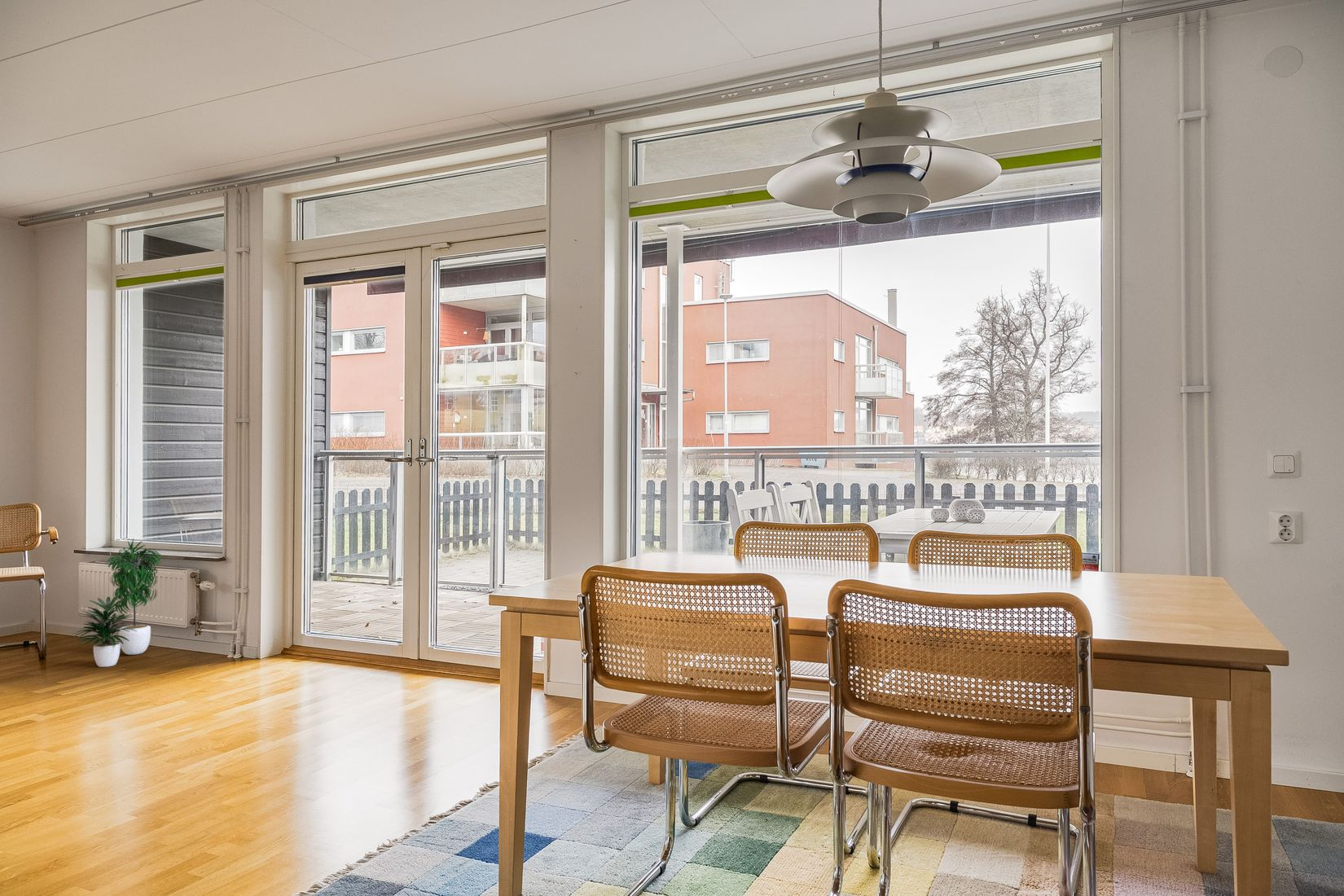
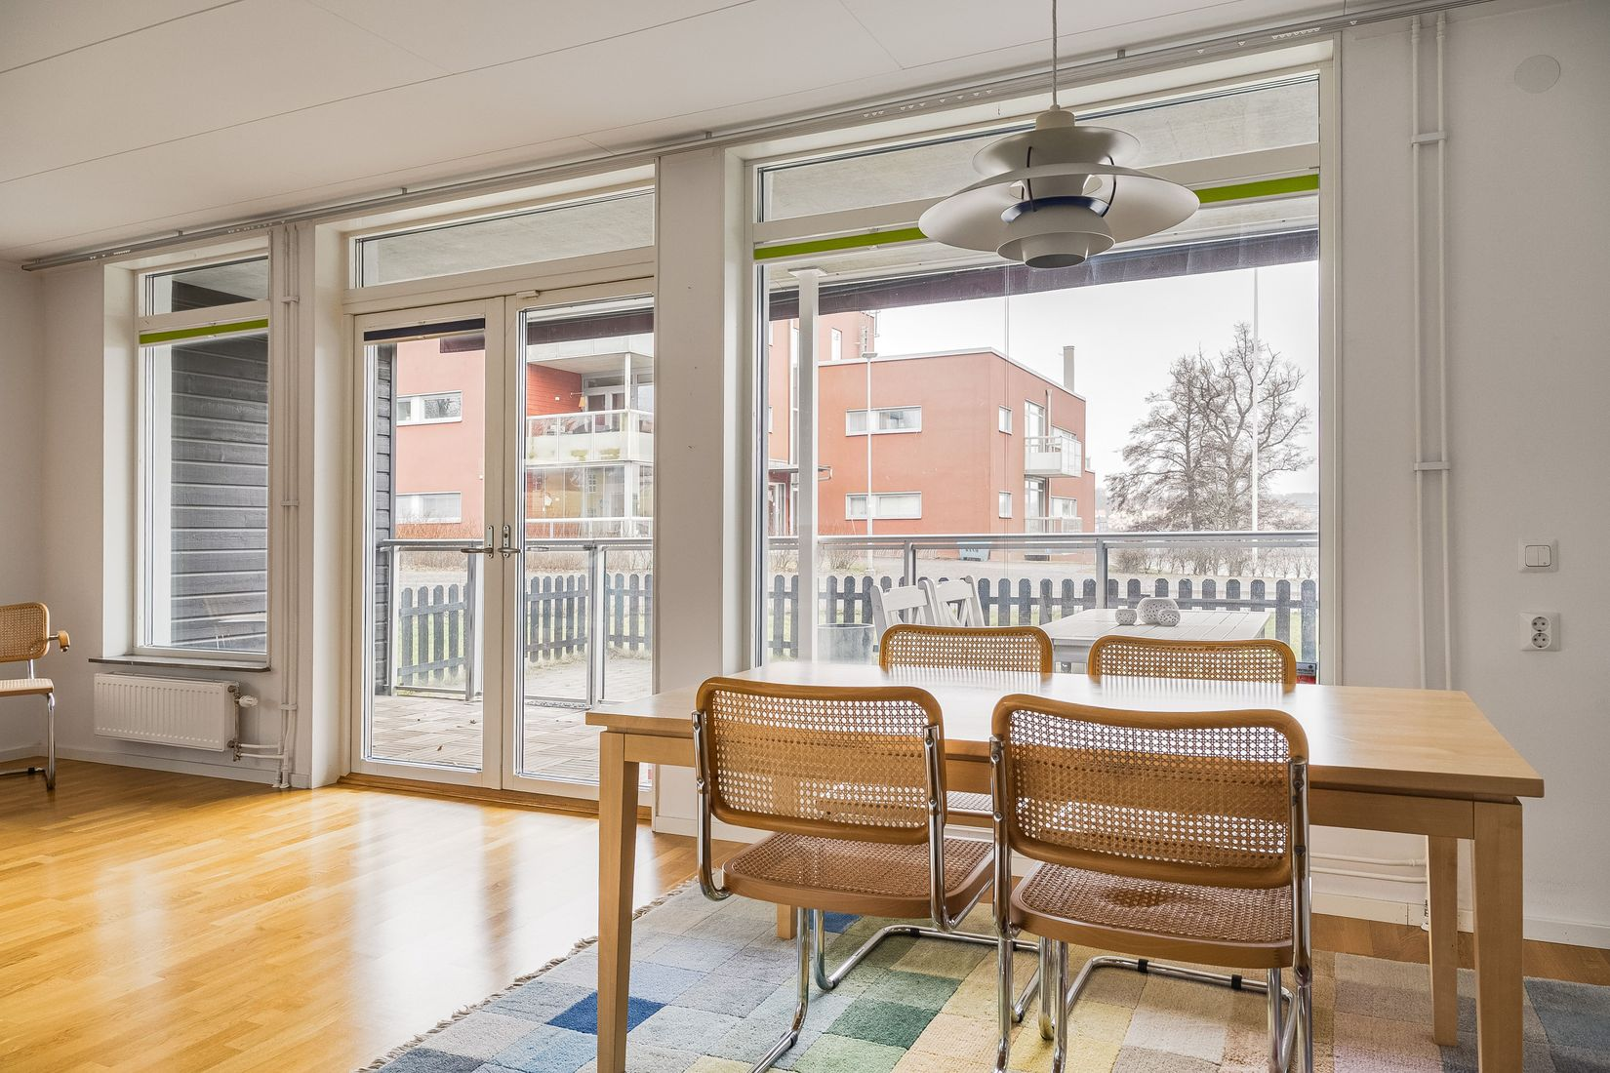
- potted plant (120, 599)
